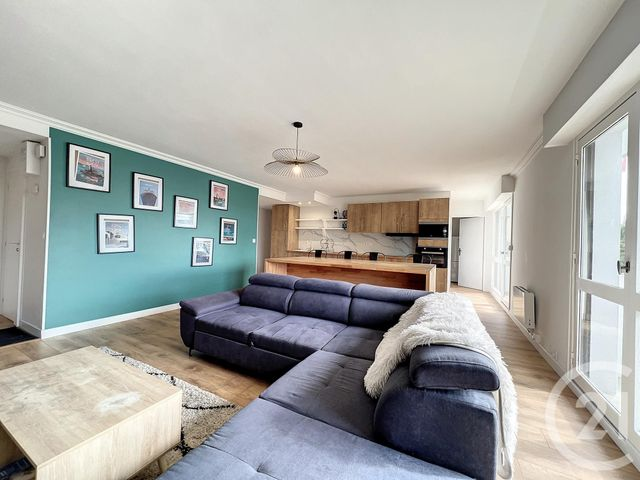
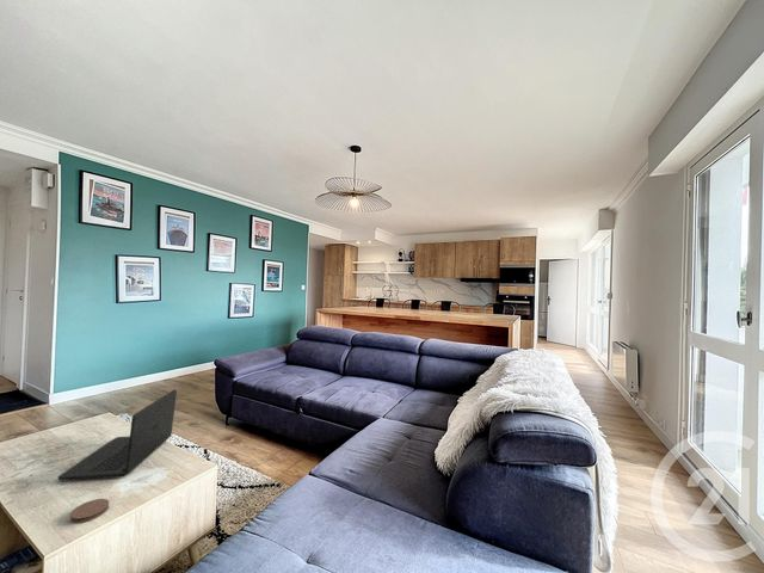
+ coaster (90, 510)
+ laptop (130, 430)
